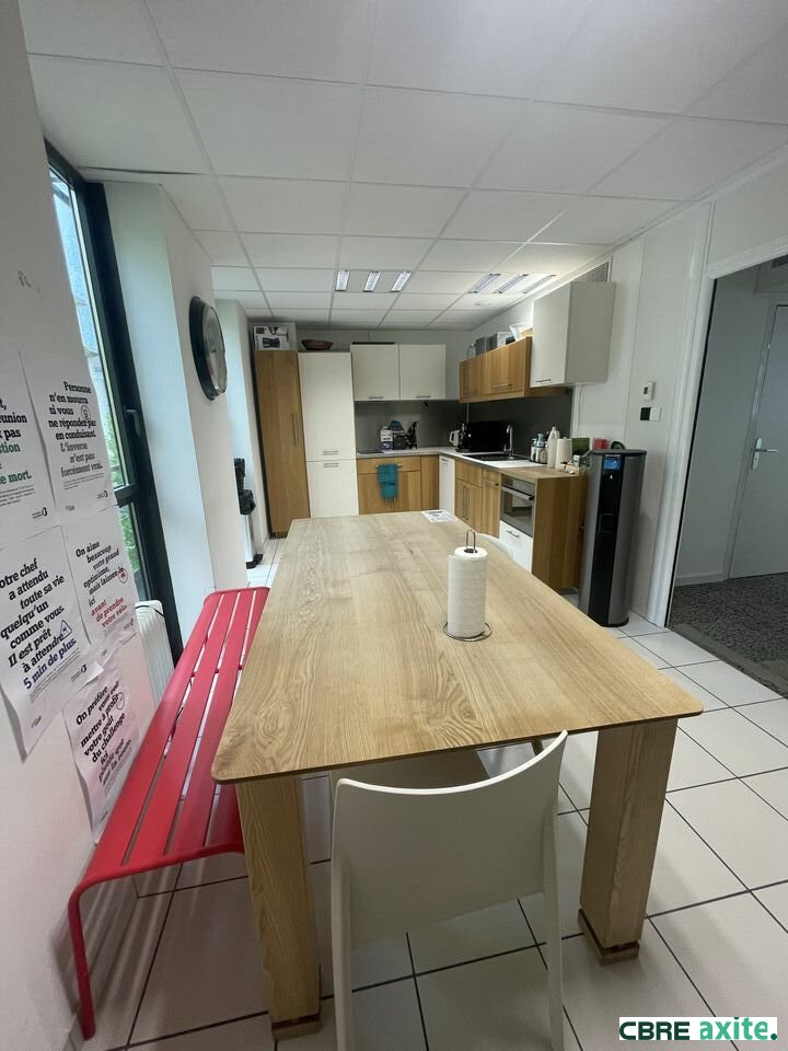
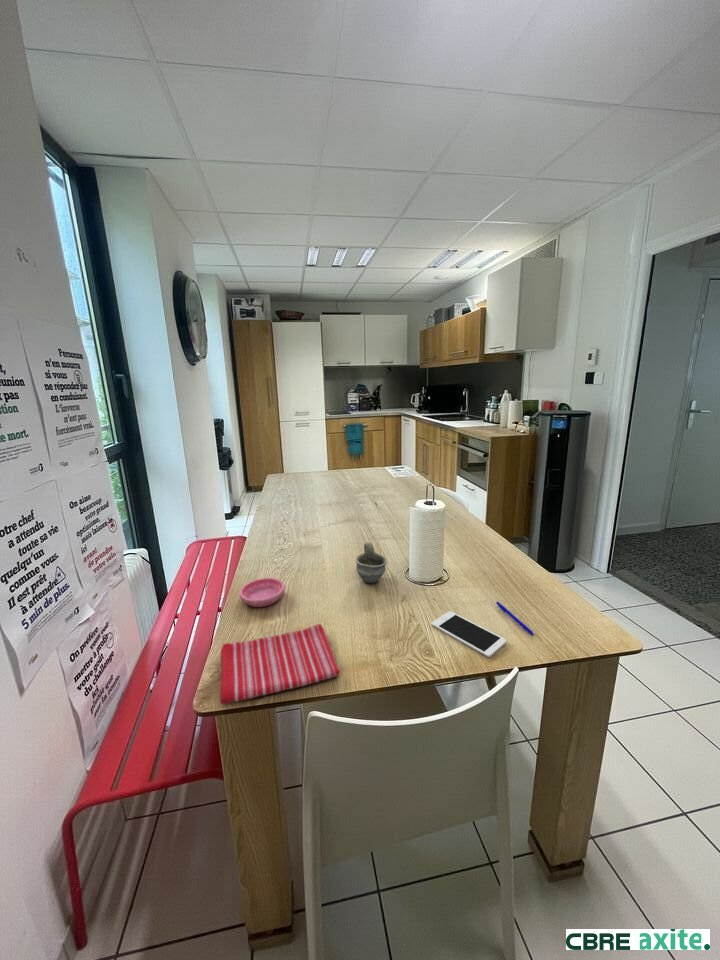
+ saucer (262, 593)
+ cup (372, 563)
+ pen (514, 618)
+ cell phone (467, 632)
+ dish towel (277, 659)
